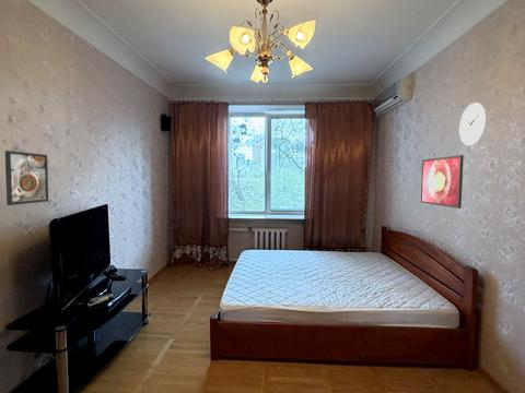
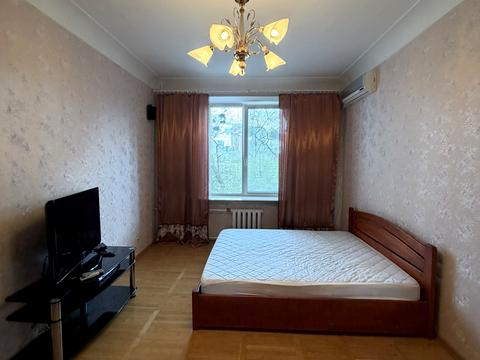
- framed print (439, 181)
- wall clock (470, 124)
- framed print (28, 178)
